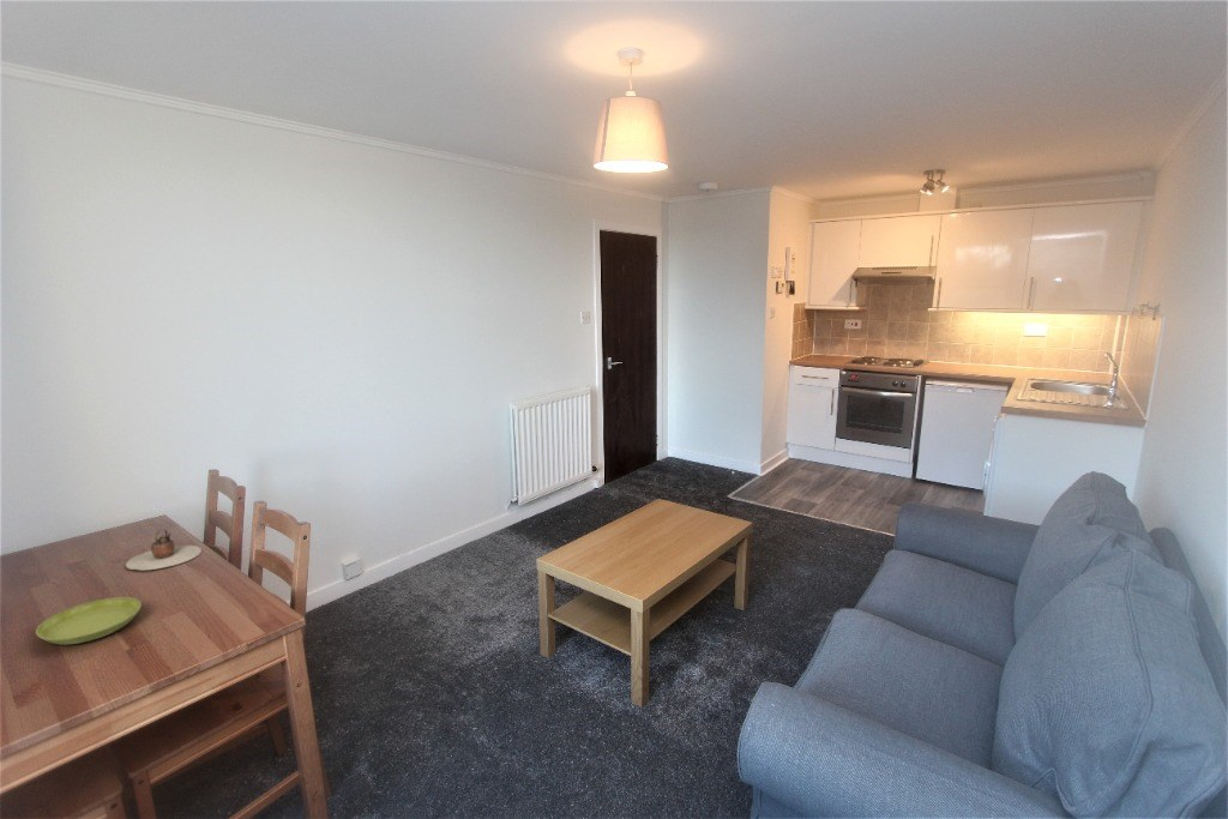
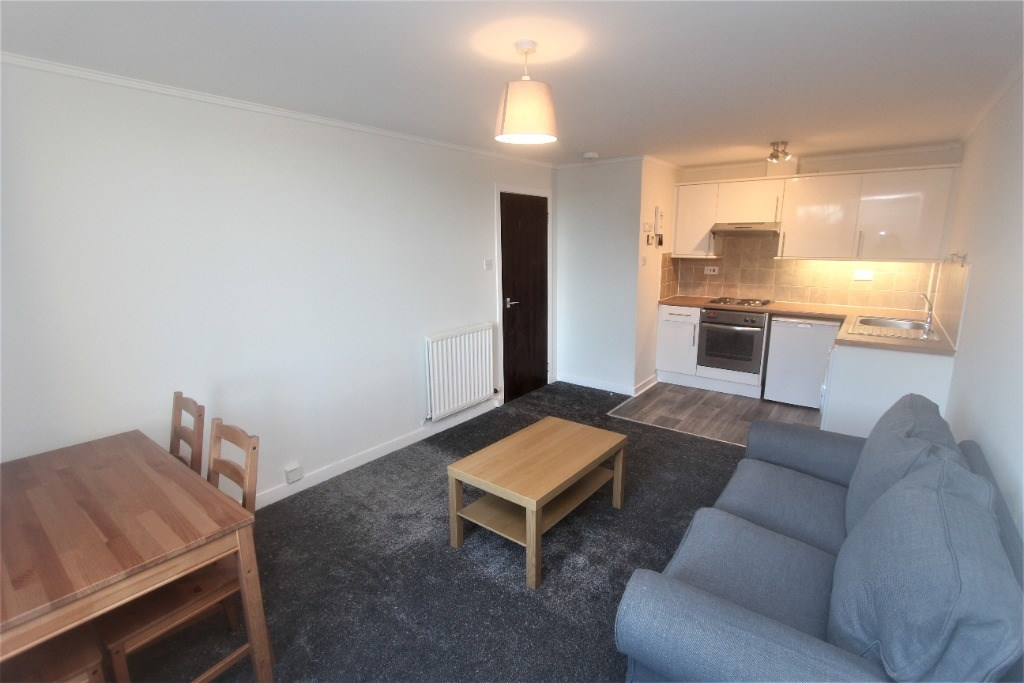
- saucer (91, 621)
- teapot (162, 544)
